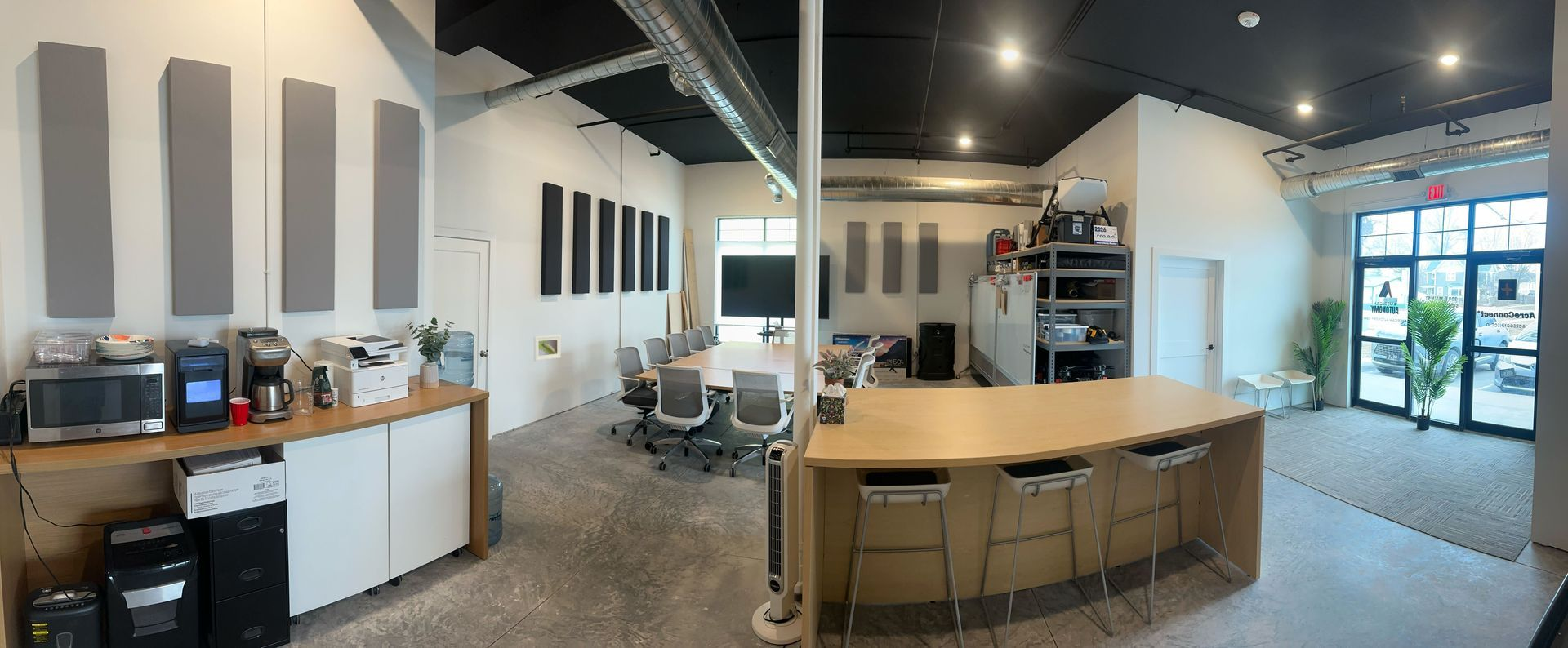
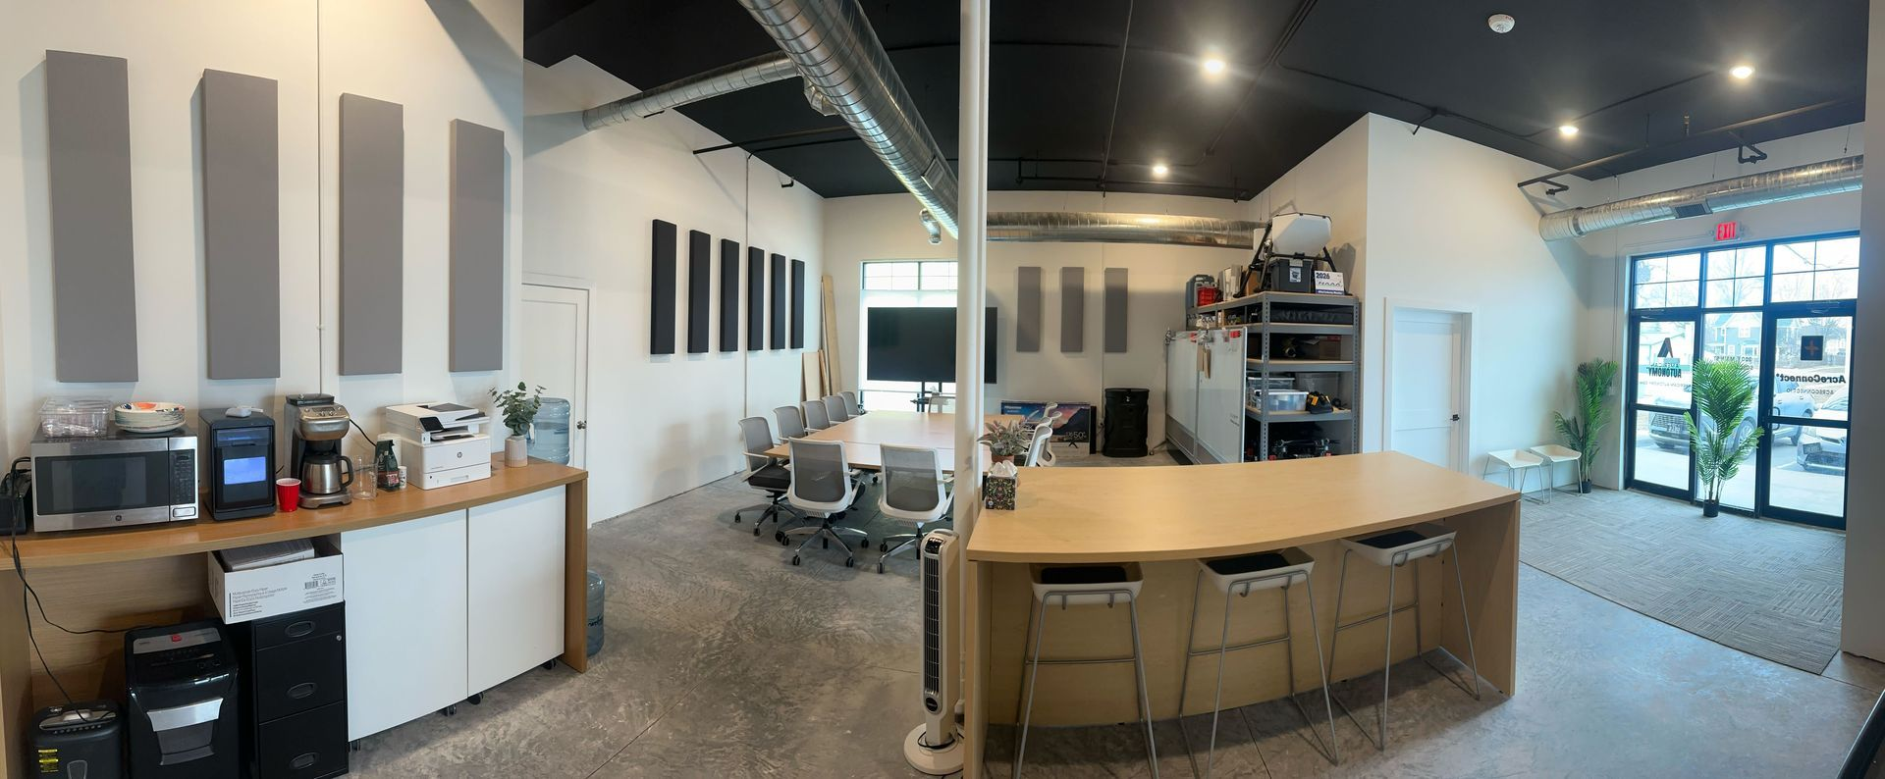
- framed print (547, 347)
